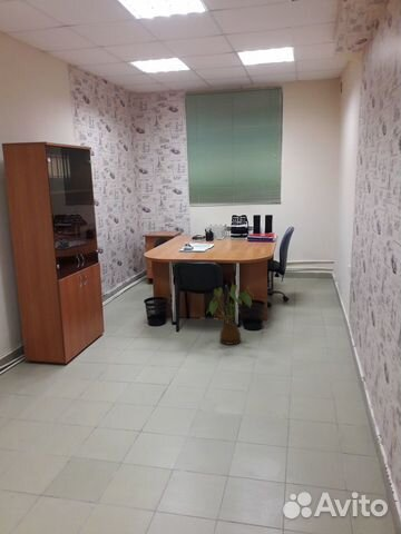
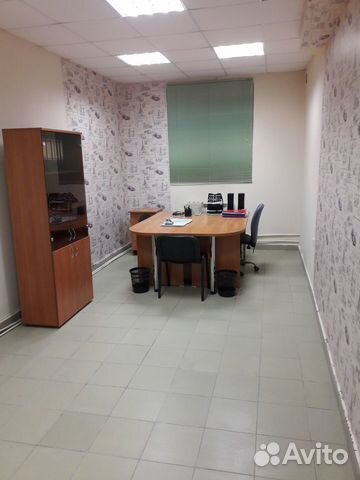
- house plant (228, 316)
